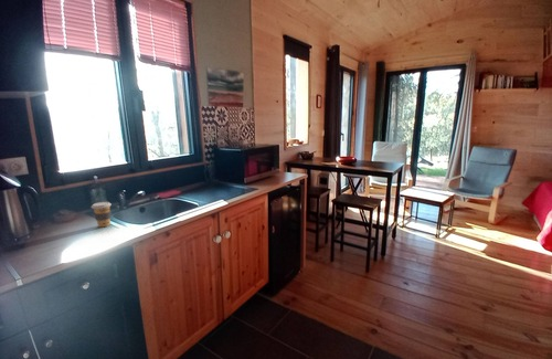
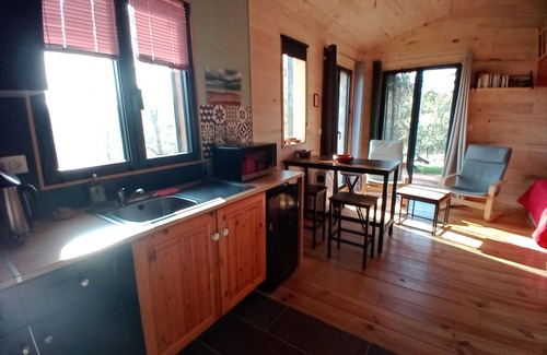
- coffee cup (103, 214)
